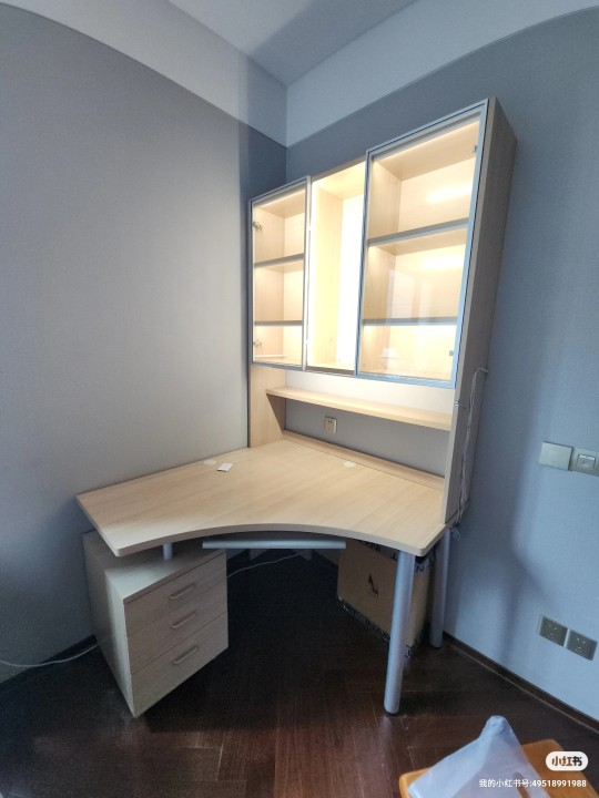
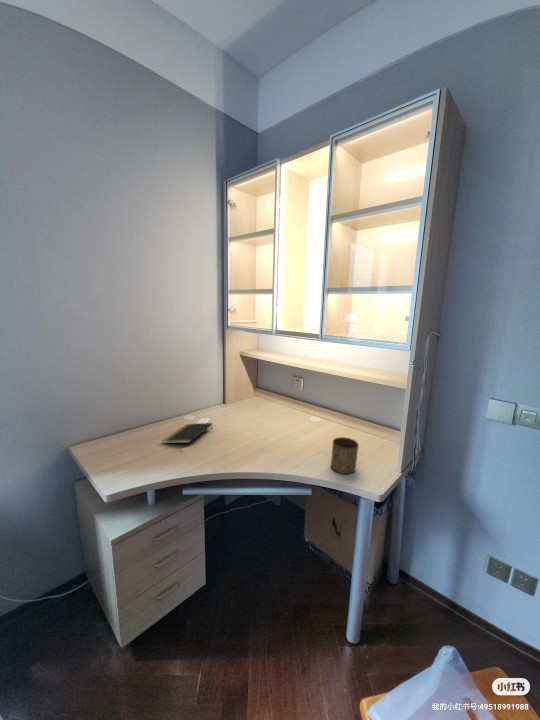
+ notepad (188, 432)
+ cup (344, 455)
